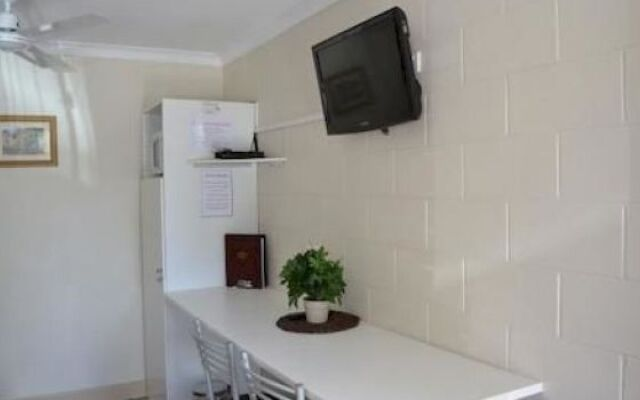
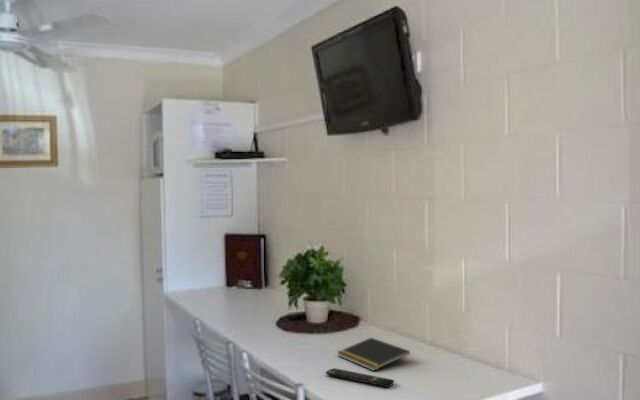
+ remote control (358, 377)
+ notepad (372, 353)
